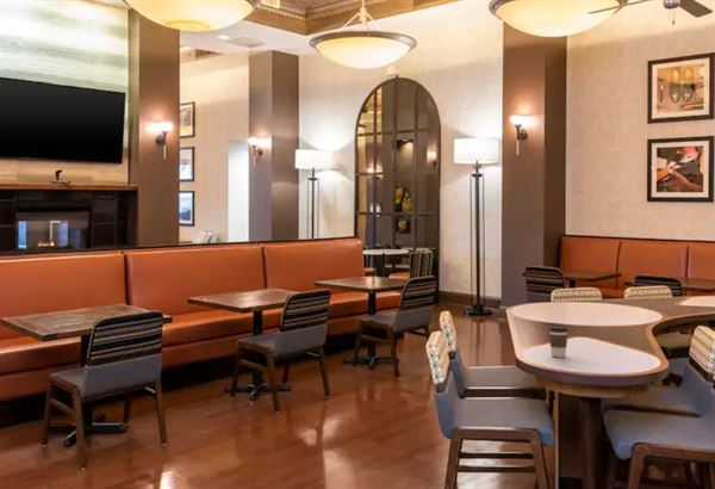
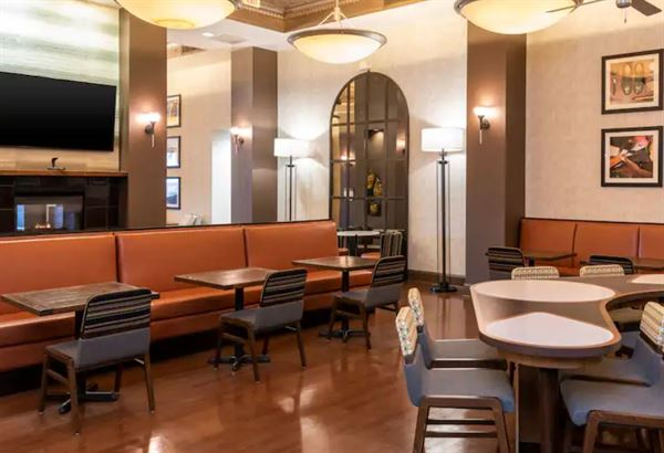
- coffee cup (558, 341)
